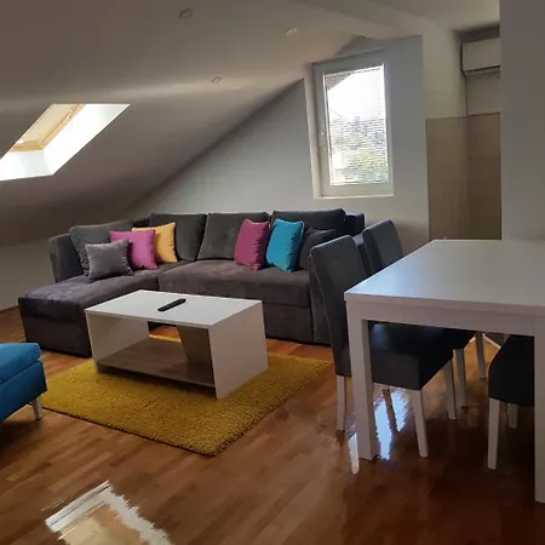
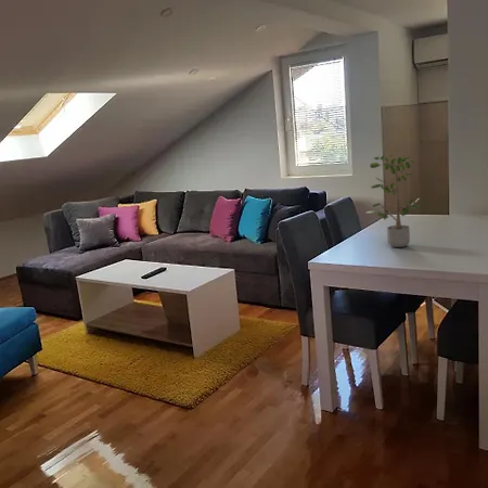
+ potted plant (396, 198)
